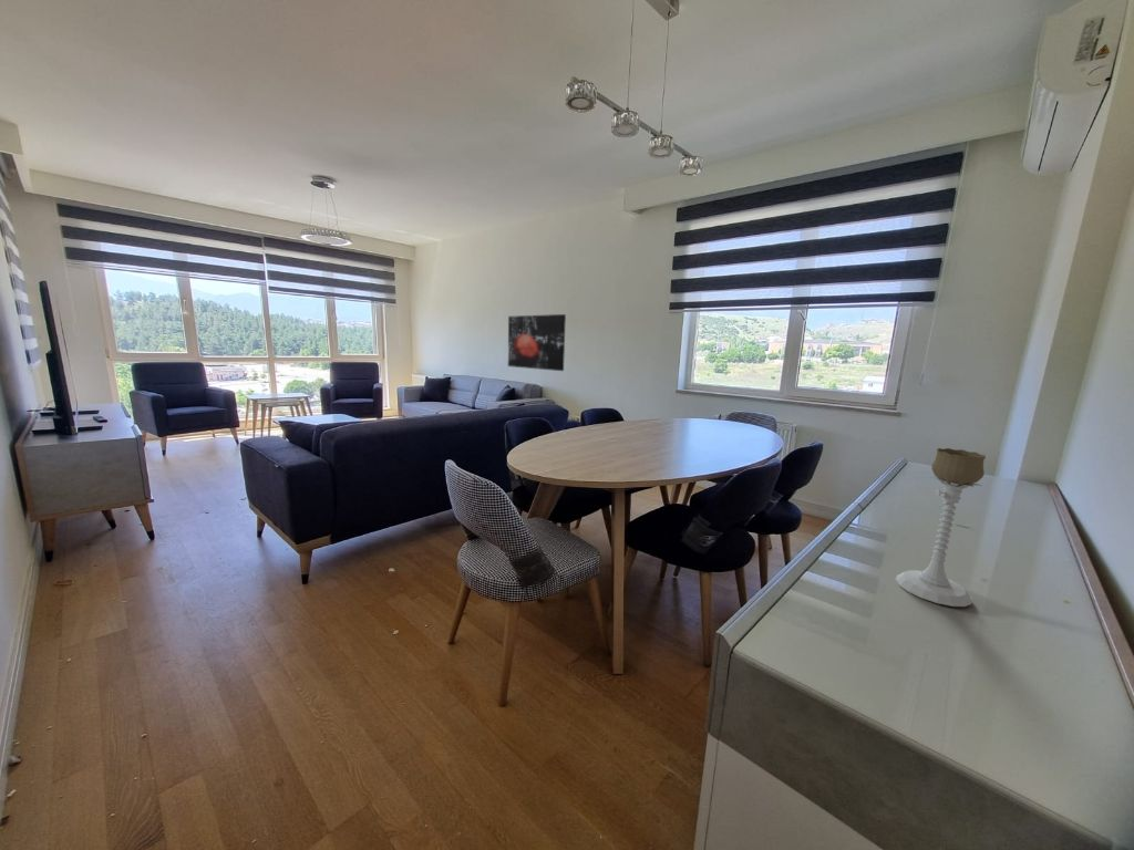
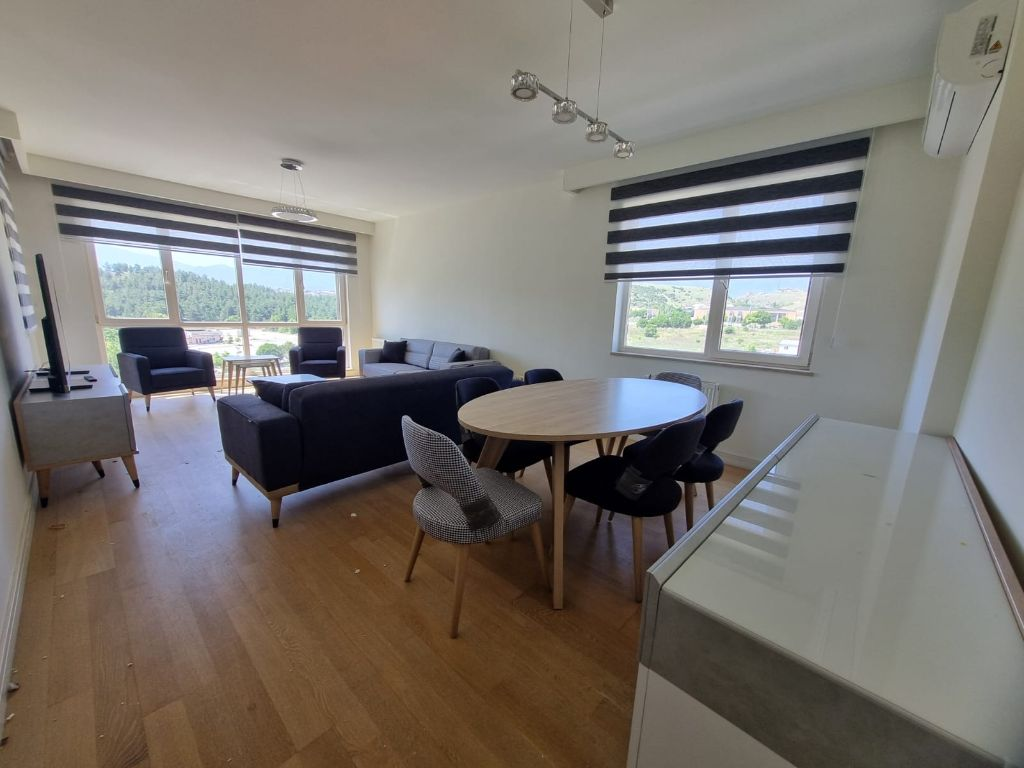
- wall art (534, 342)
- candle holder (946, 522)
